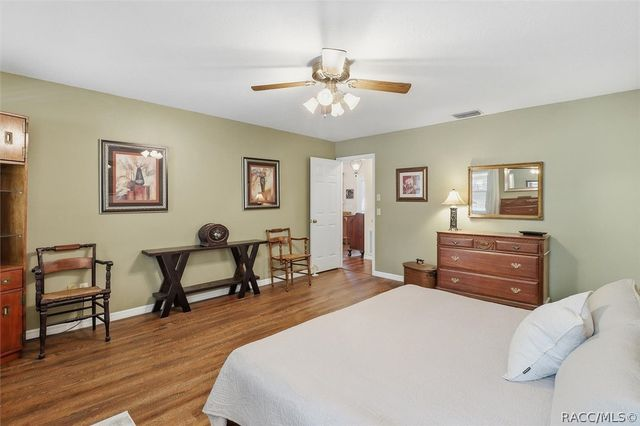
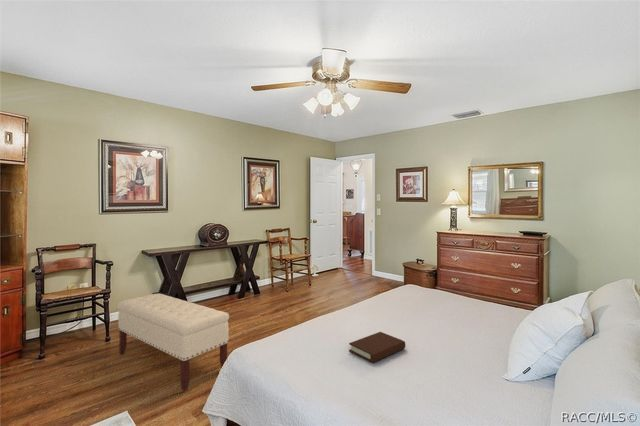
+ book (377, 346)
+ bench (170, 333)
